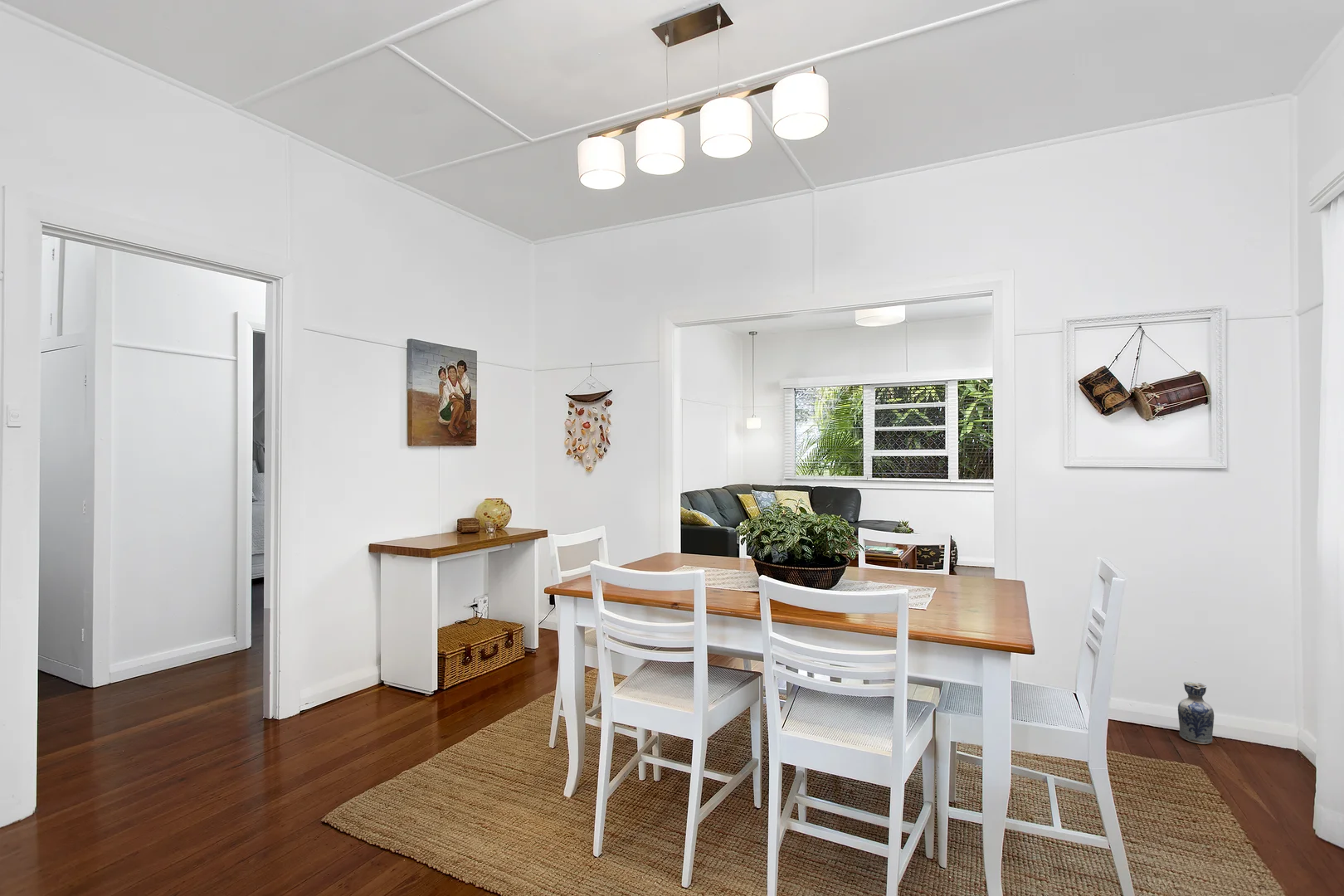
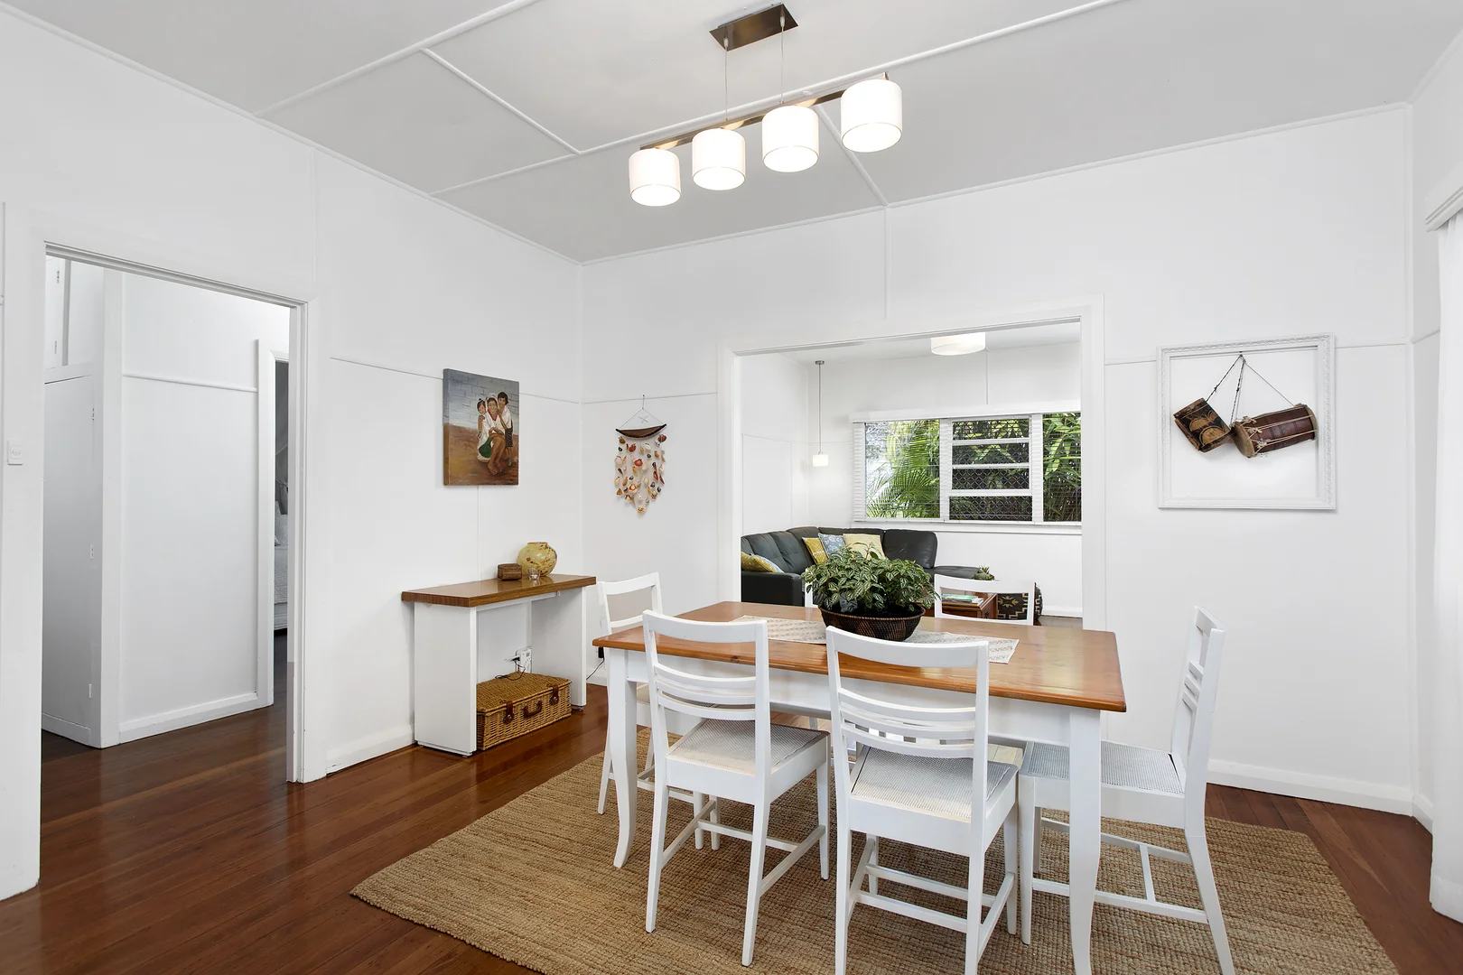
- ceramic jug (1195, 711)
